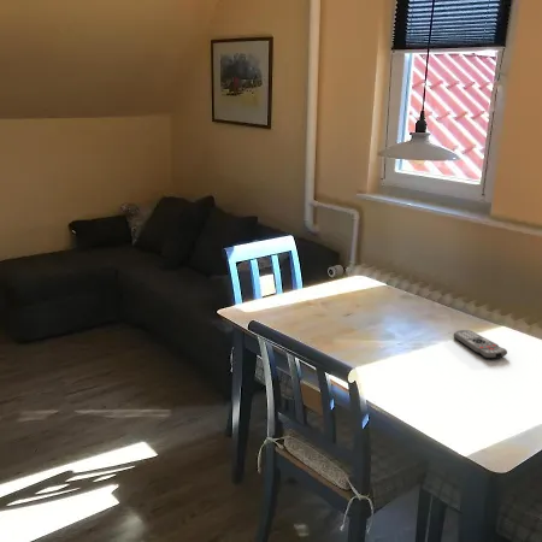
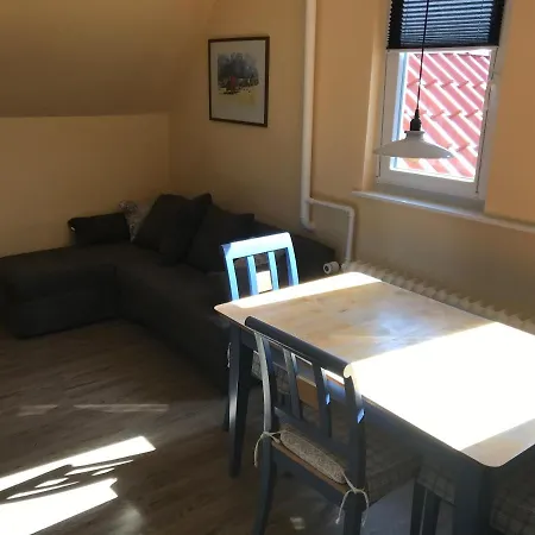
- remote control (477, 343)
